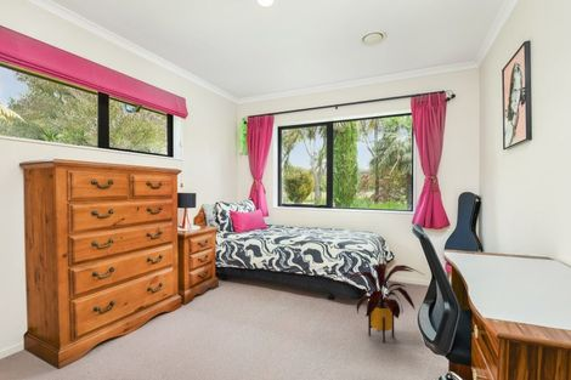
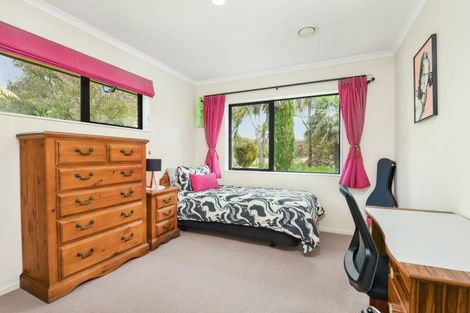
- house plant (383, 297)
